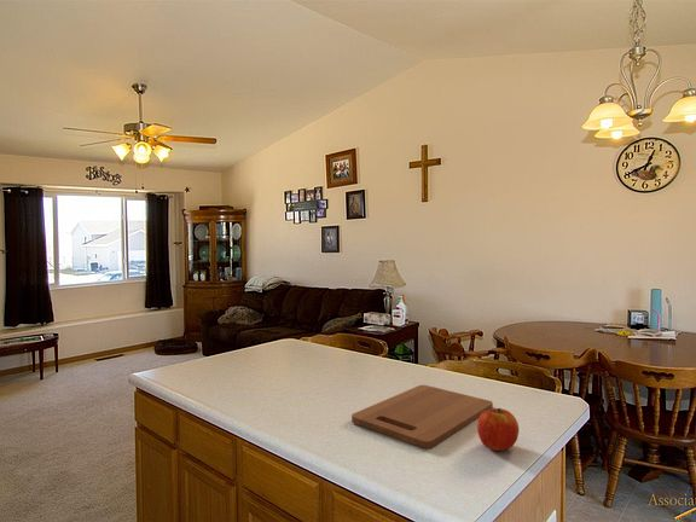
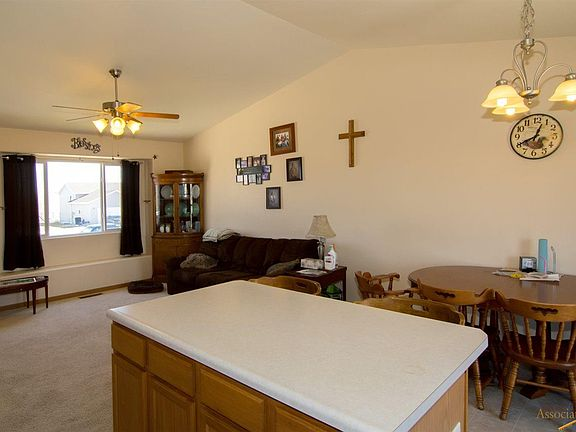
- apple (497, 425)
- cutting board (424, 411)
